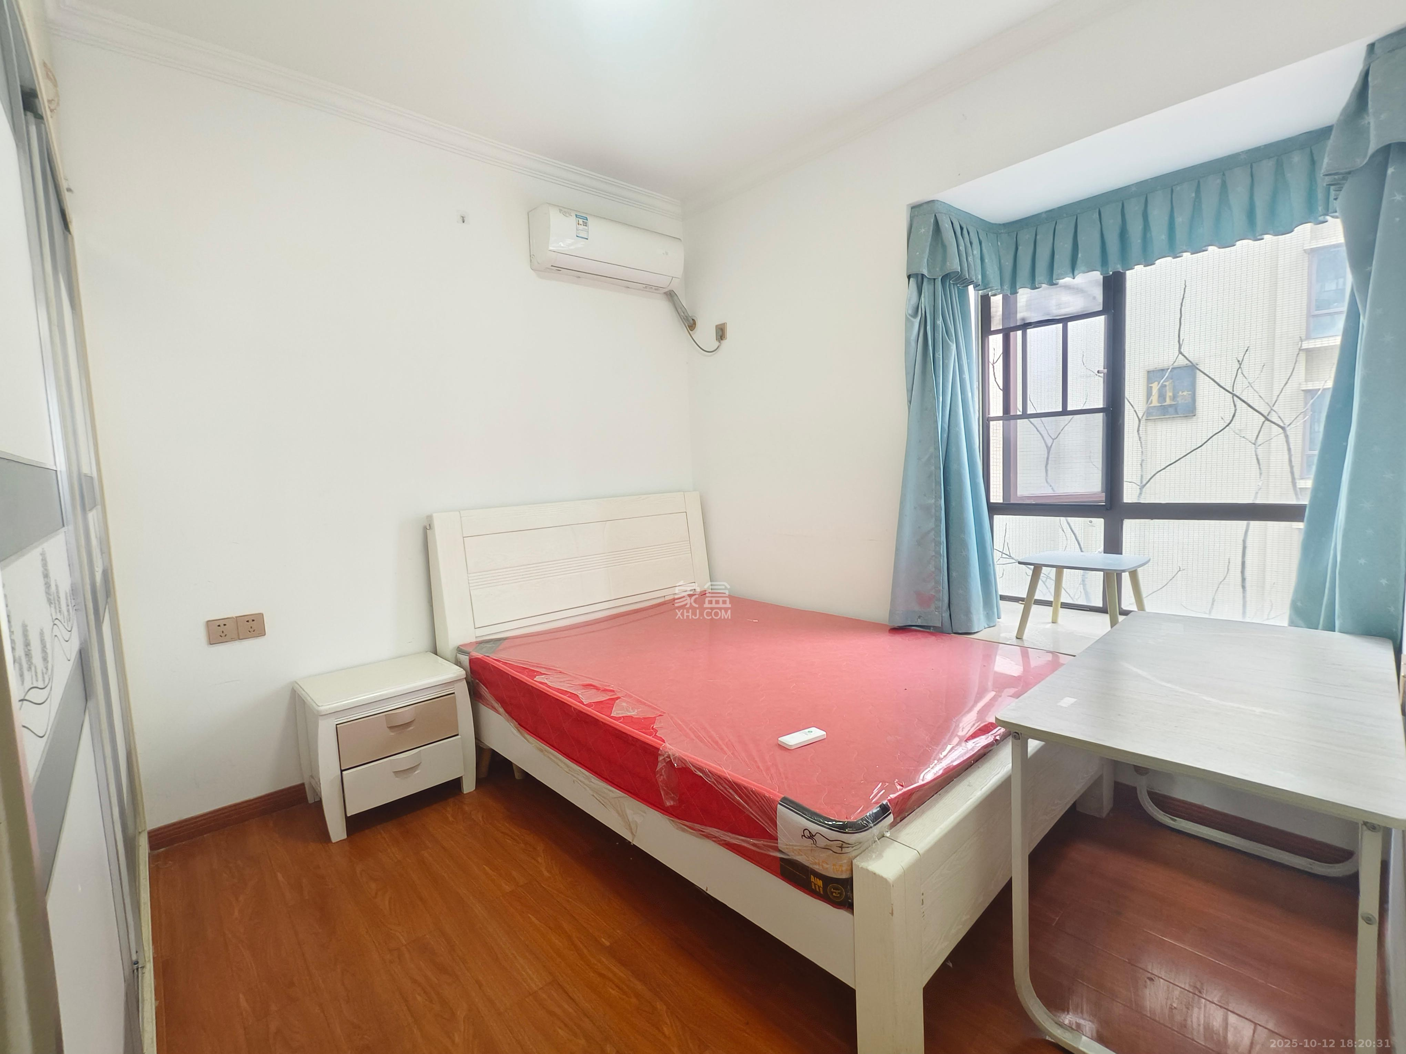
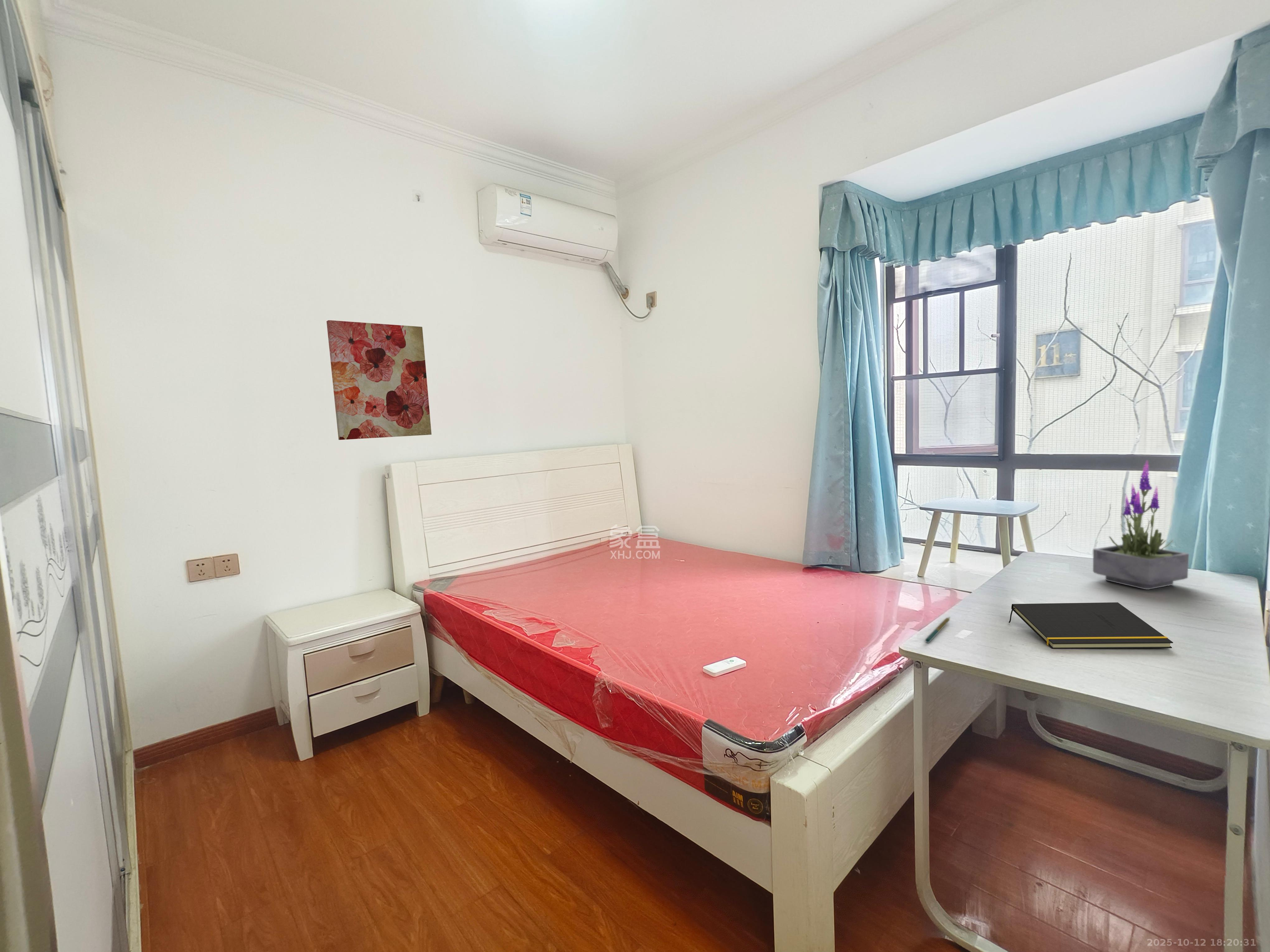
+ pen (939, 628)
+ potted plant (1140, 522)
+ notepad (1086, 624)
+ wall art (382, 381)
